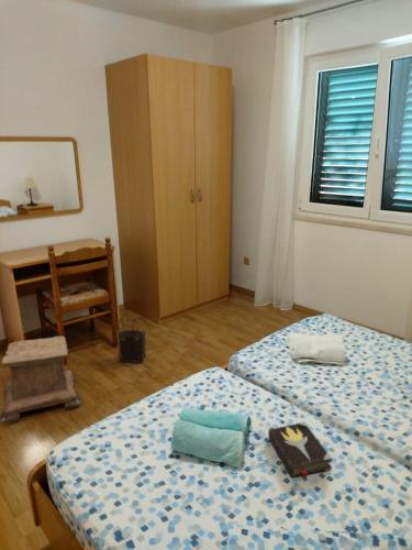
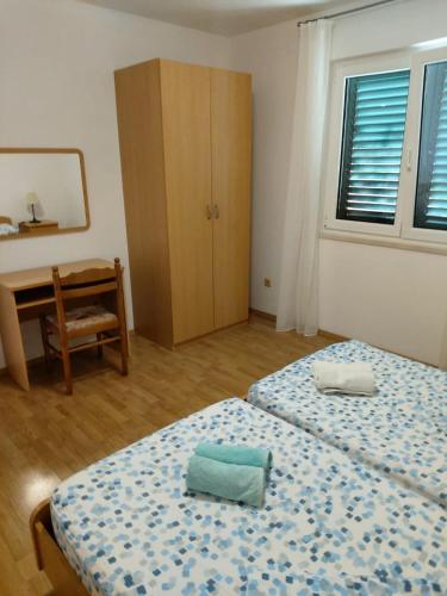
- stool (38, 373)
- satchel (131, 338)
- hardback book (298, 447)
